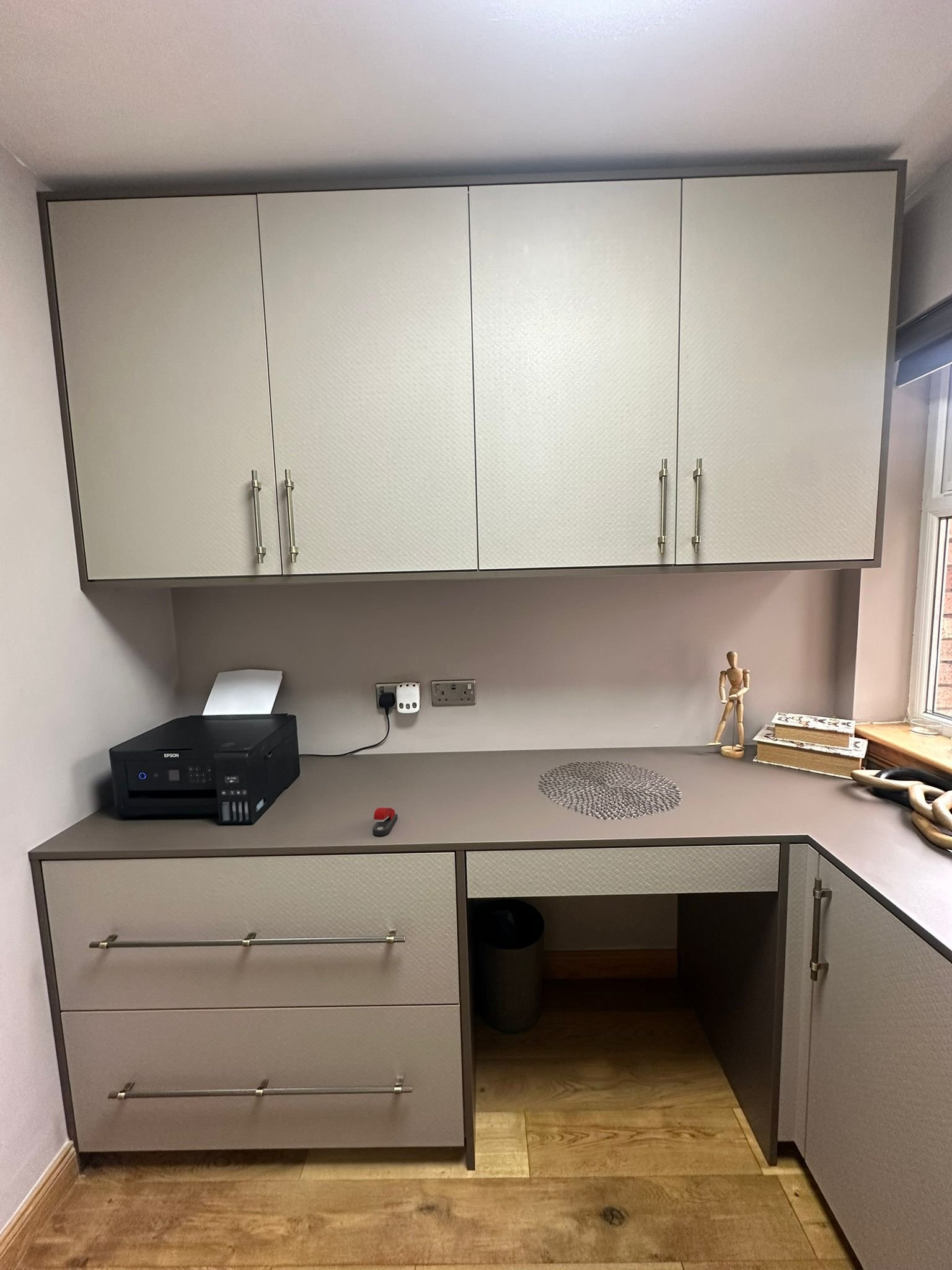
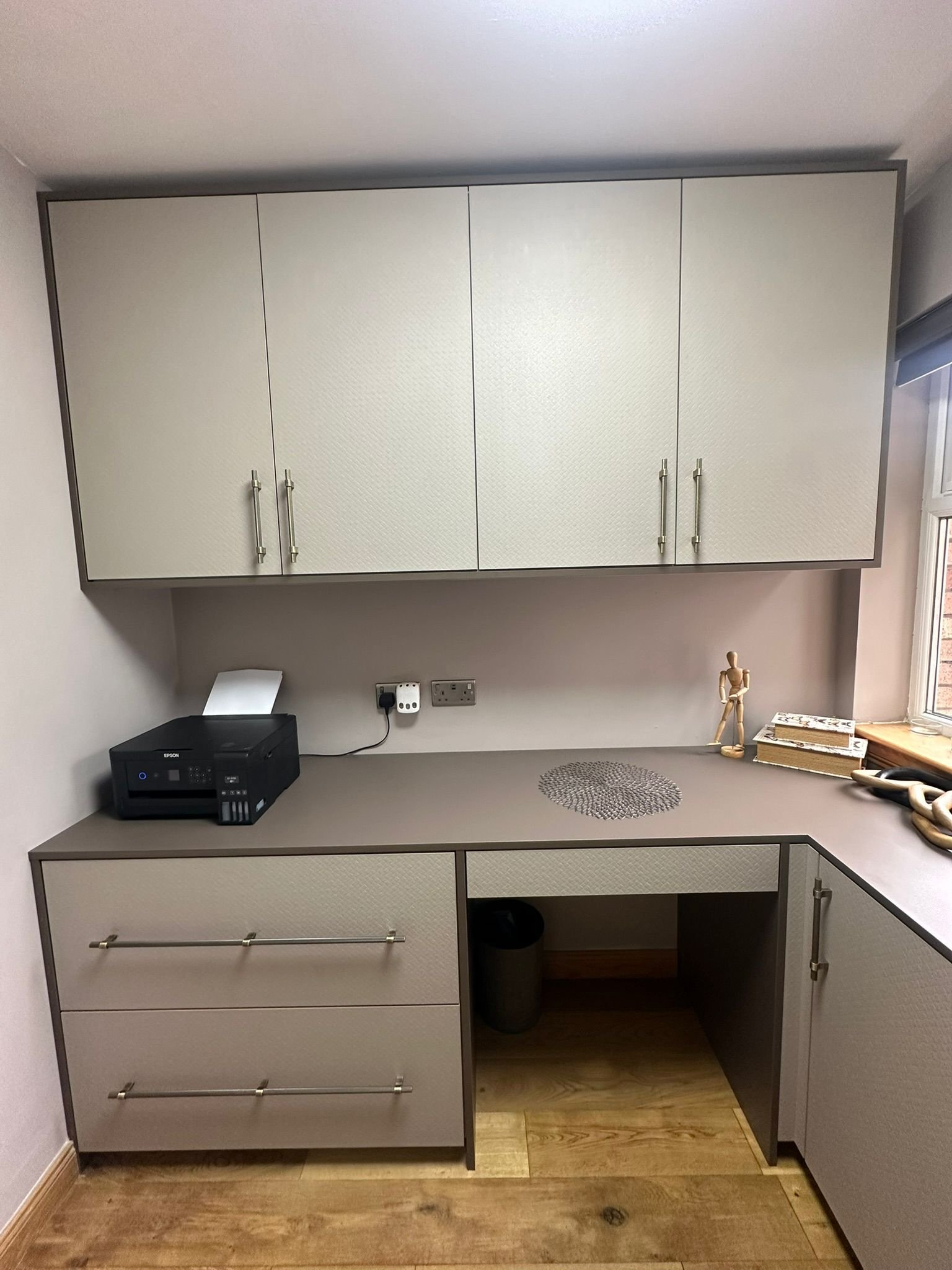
- stapler (384, 816)
